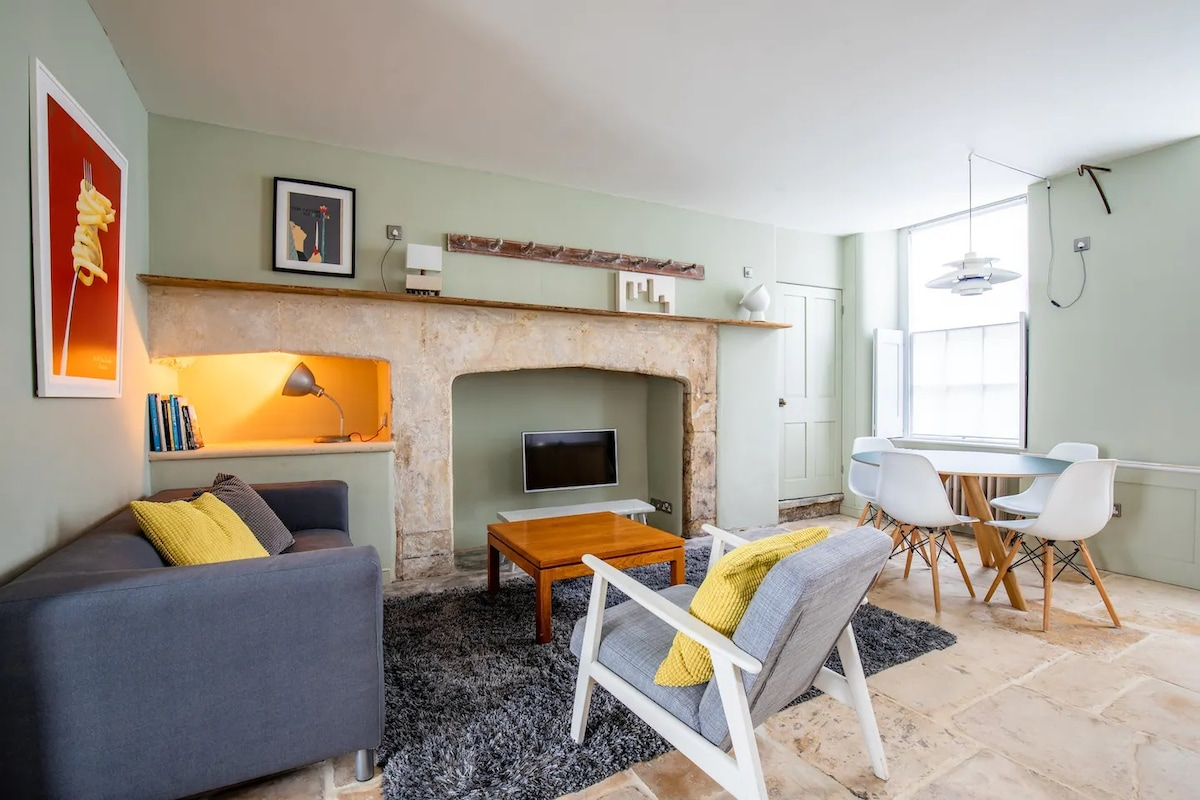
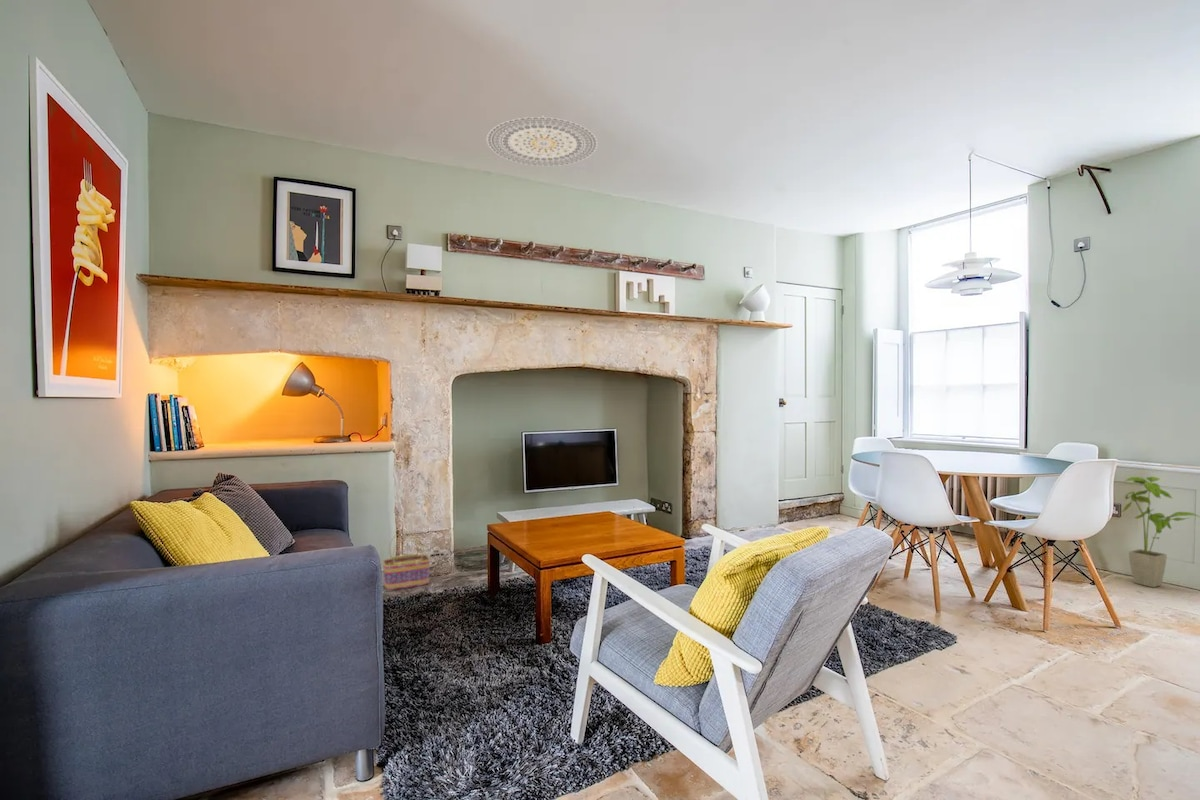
+ house plant (1156, 532)
+ ceiling light (542, 128)
+ basket (406, 559)
